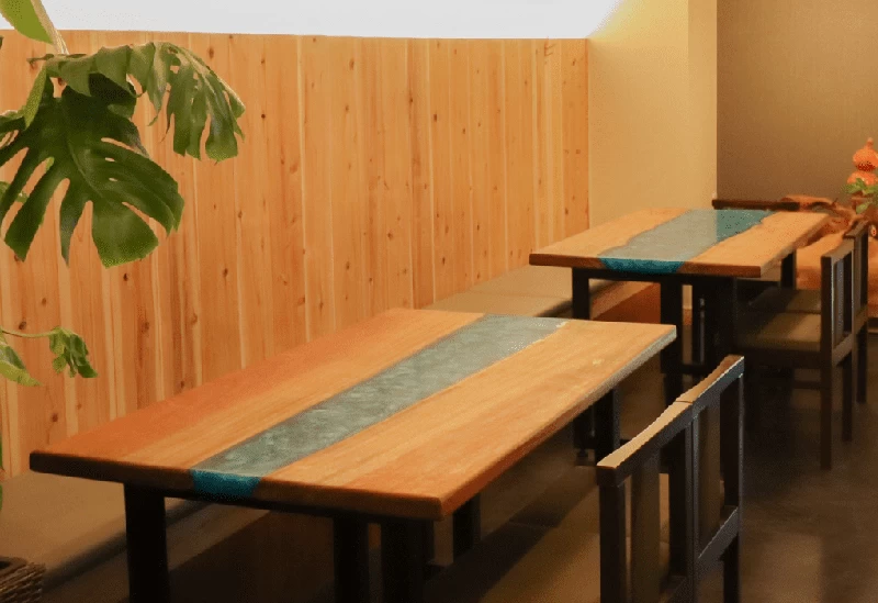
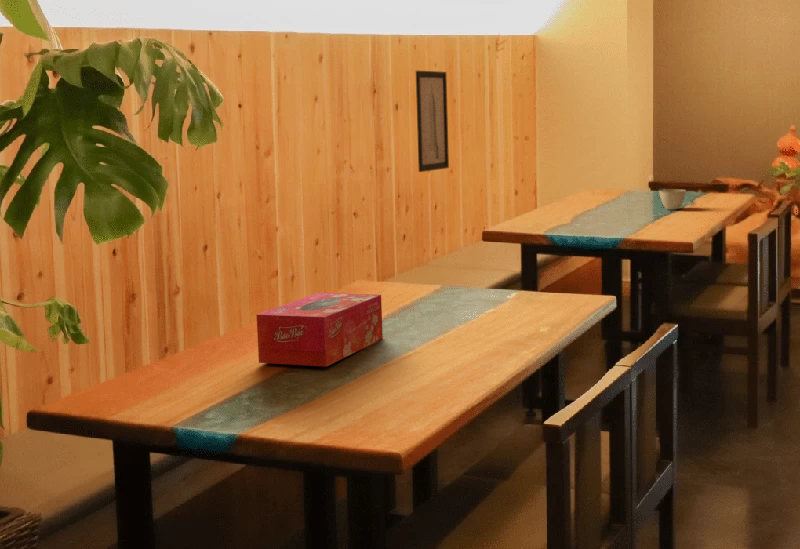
+ flower pot (672, 199)
+ tissue box (322, 327)
+ wall art (432, 120)
